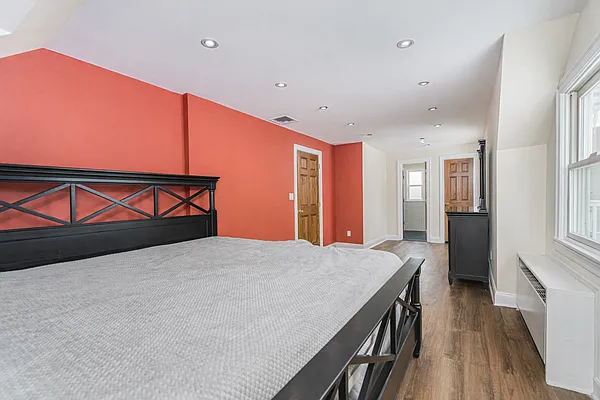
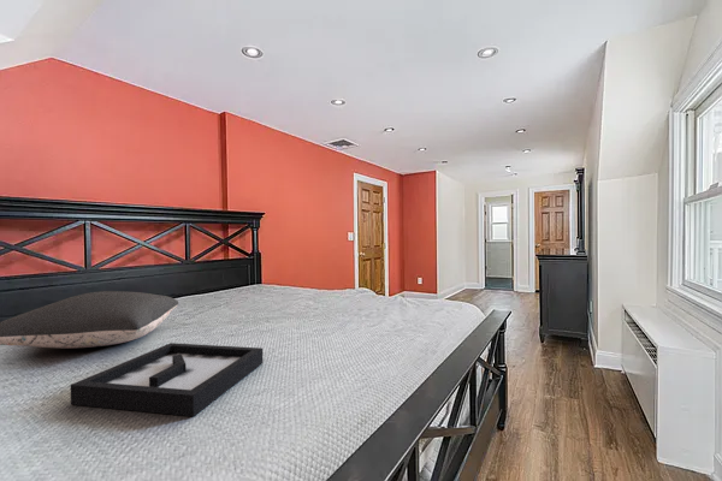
+ pillow (96, 316)
+ decorative tray (179, 372)
